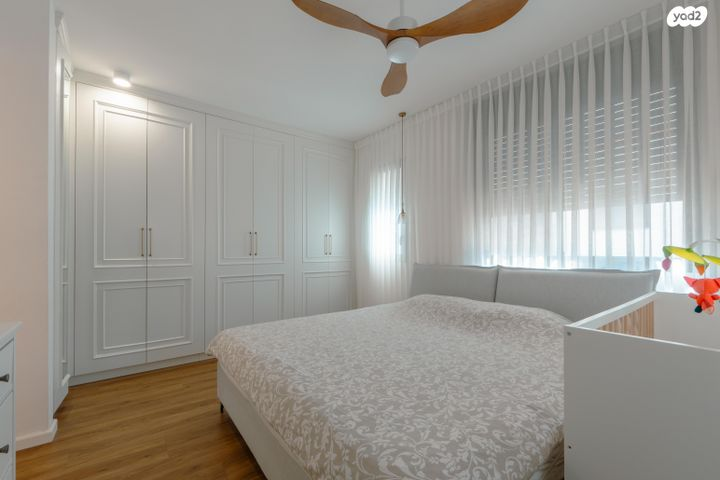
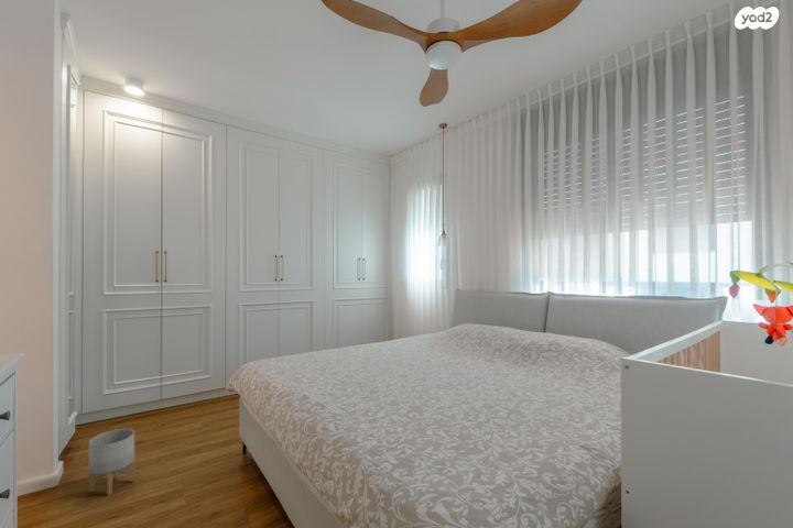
+ planter (112, 461)
